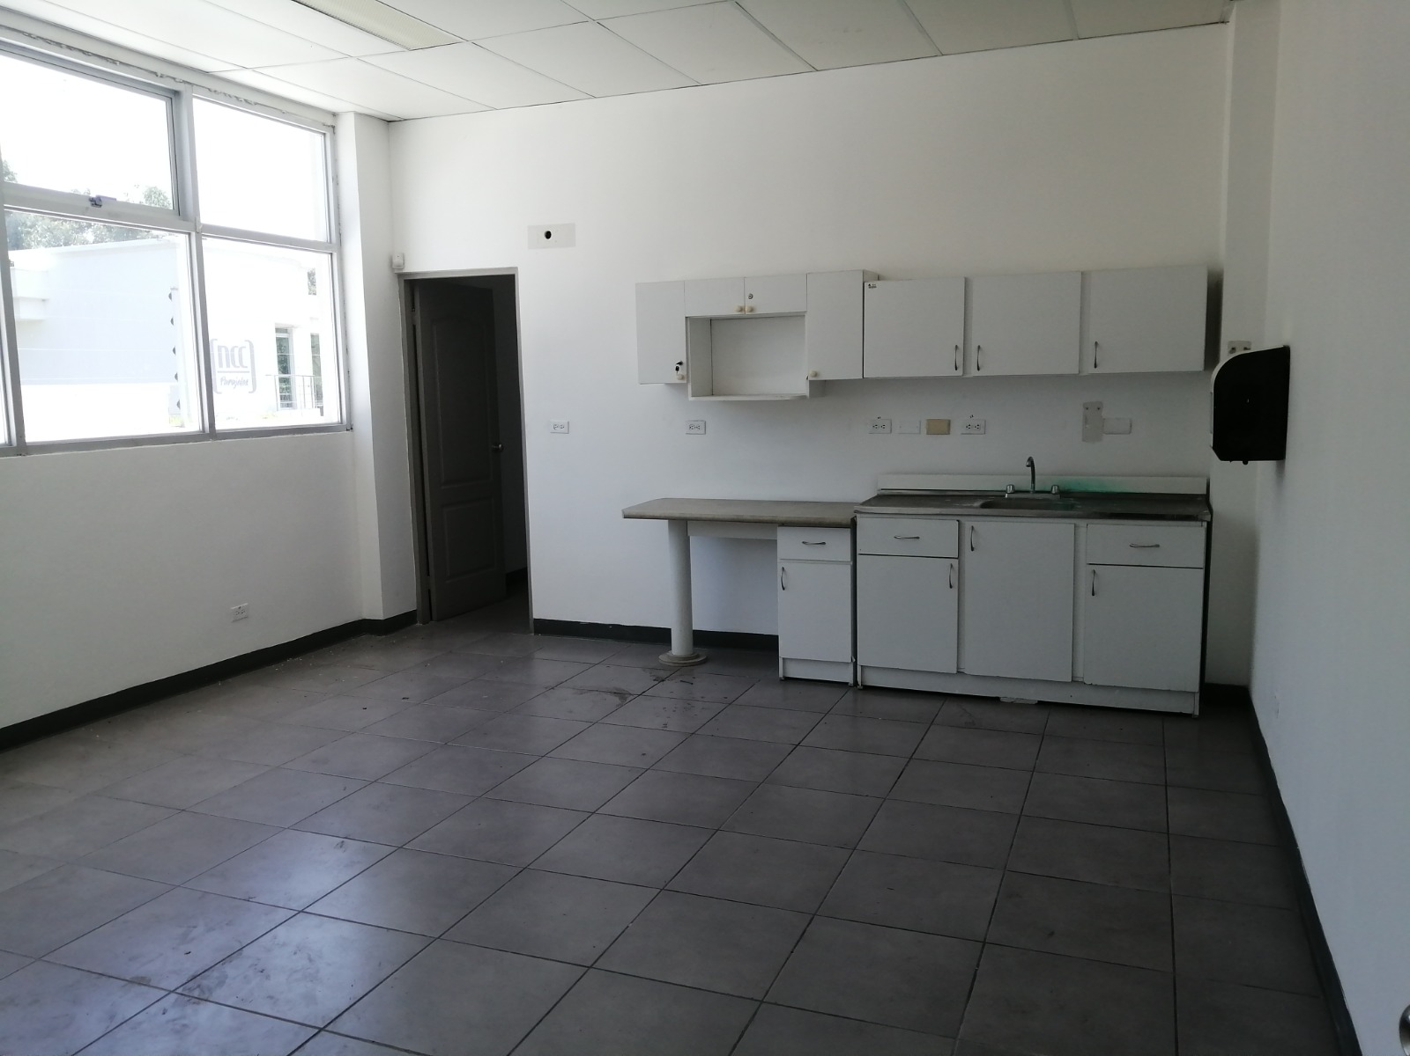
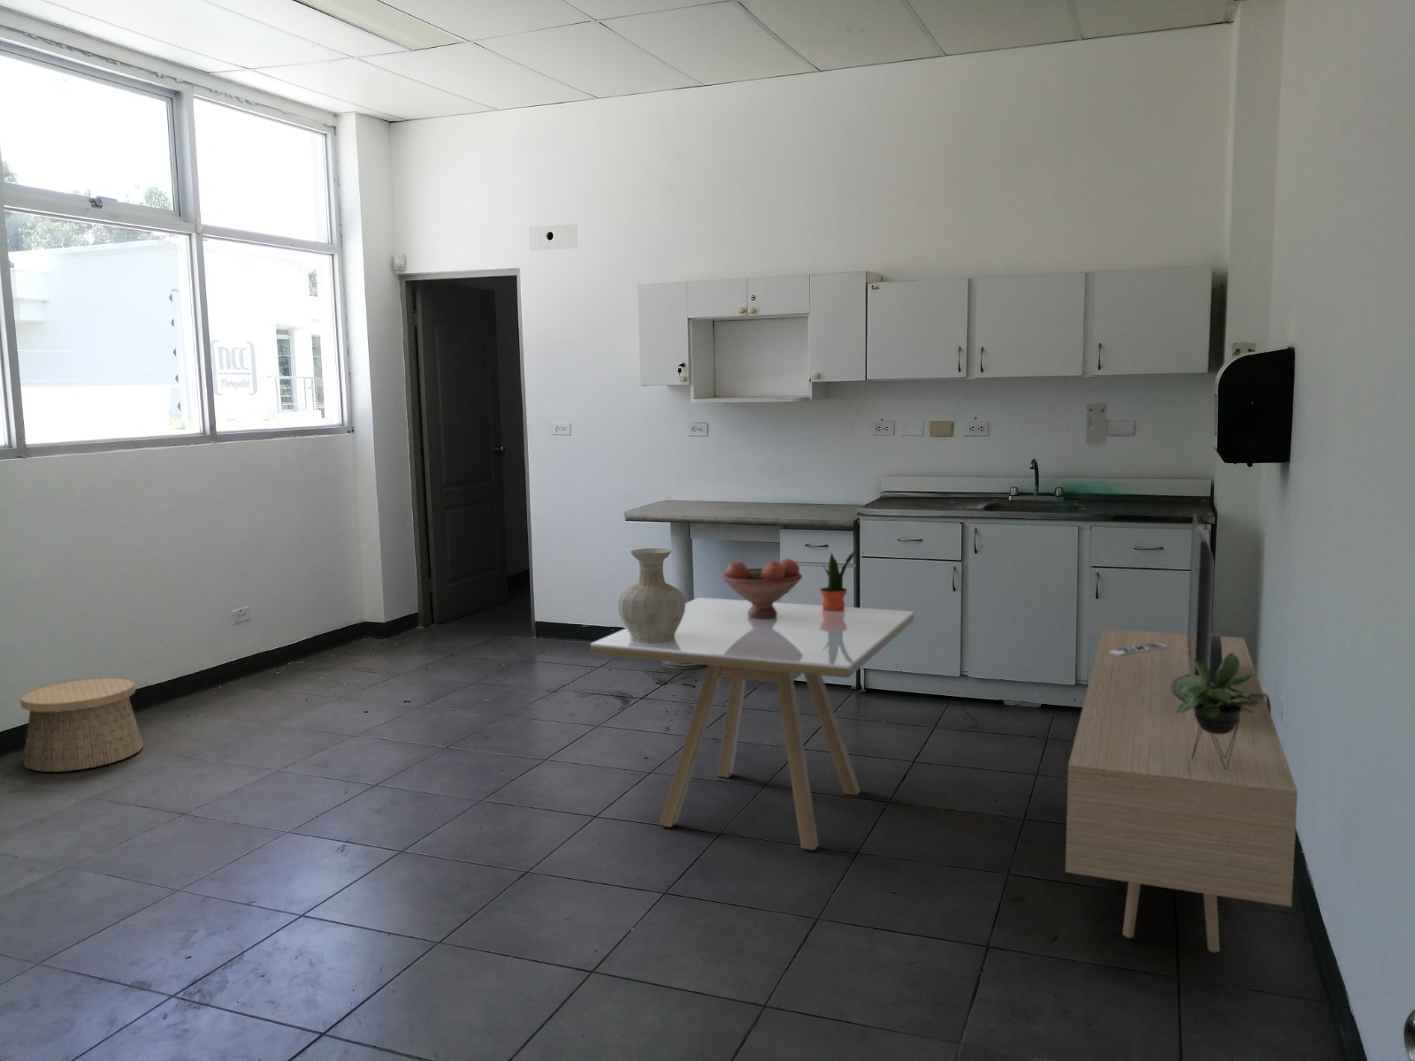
+ vase (652, 593)
+ media console (1179, 683)
+ dining table (781, 713)
+ potted plant (838, 576)
+ basket (81, 721)
+ fruit bowl (761, 586)
